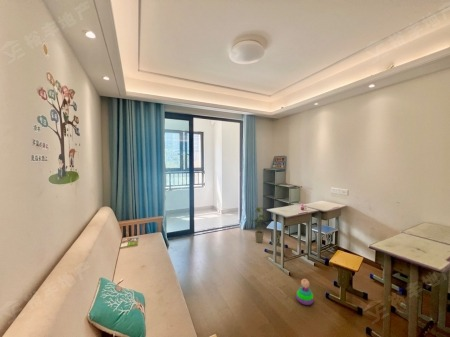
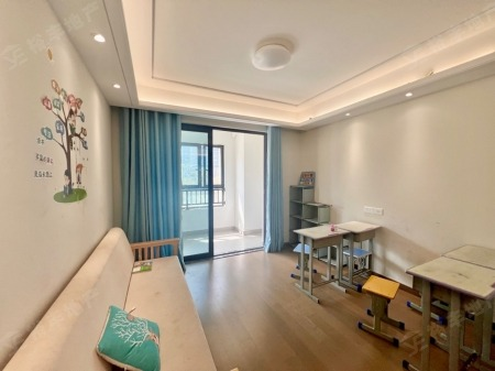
- house plant (257, 224)
- stacking toy (304, 289)
